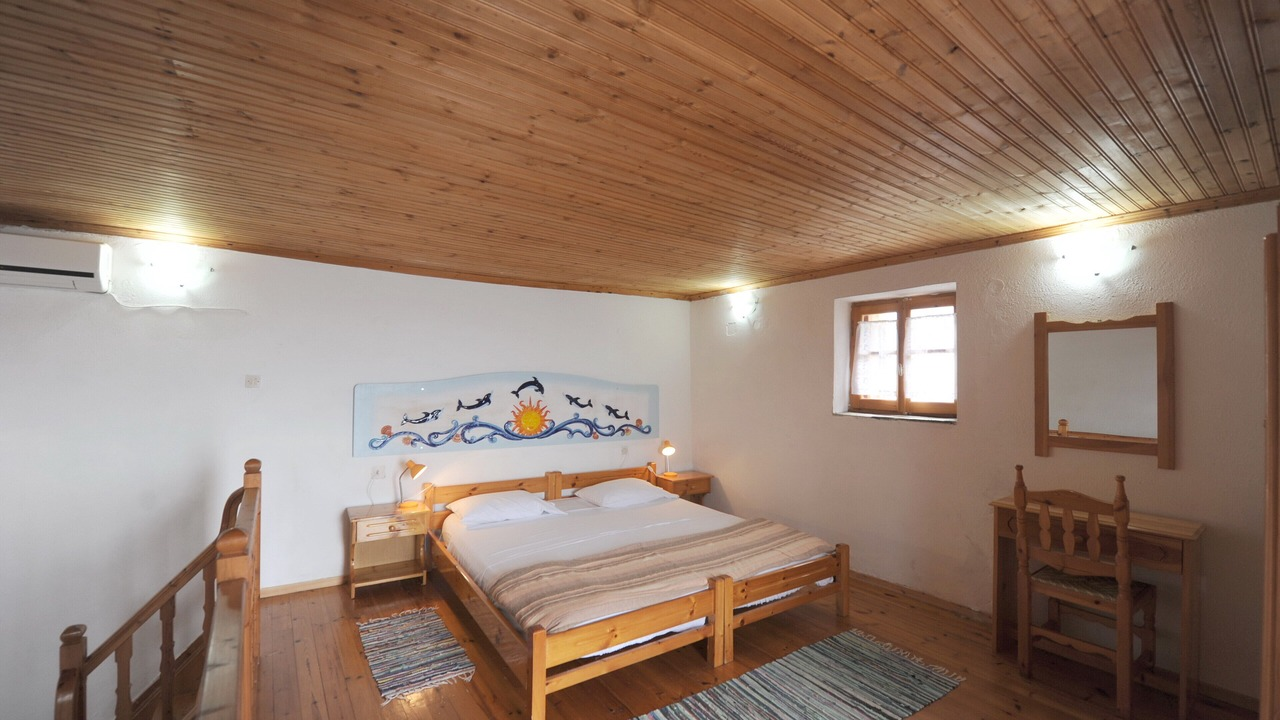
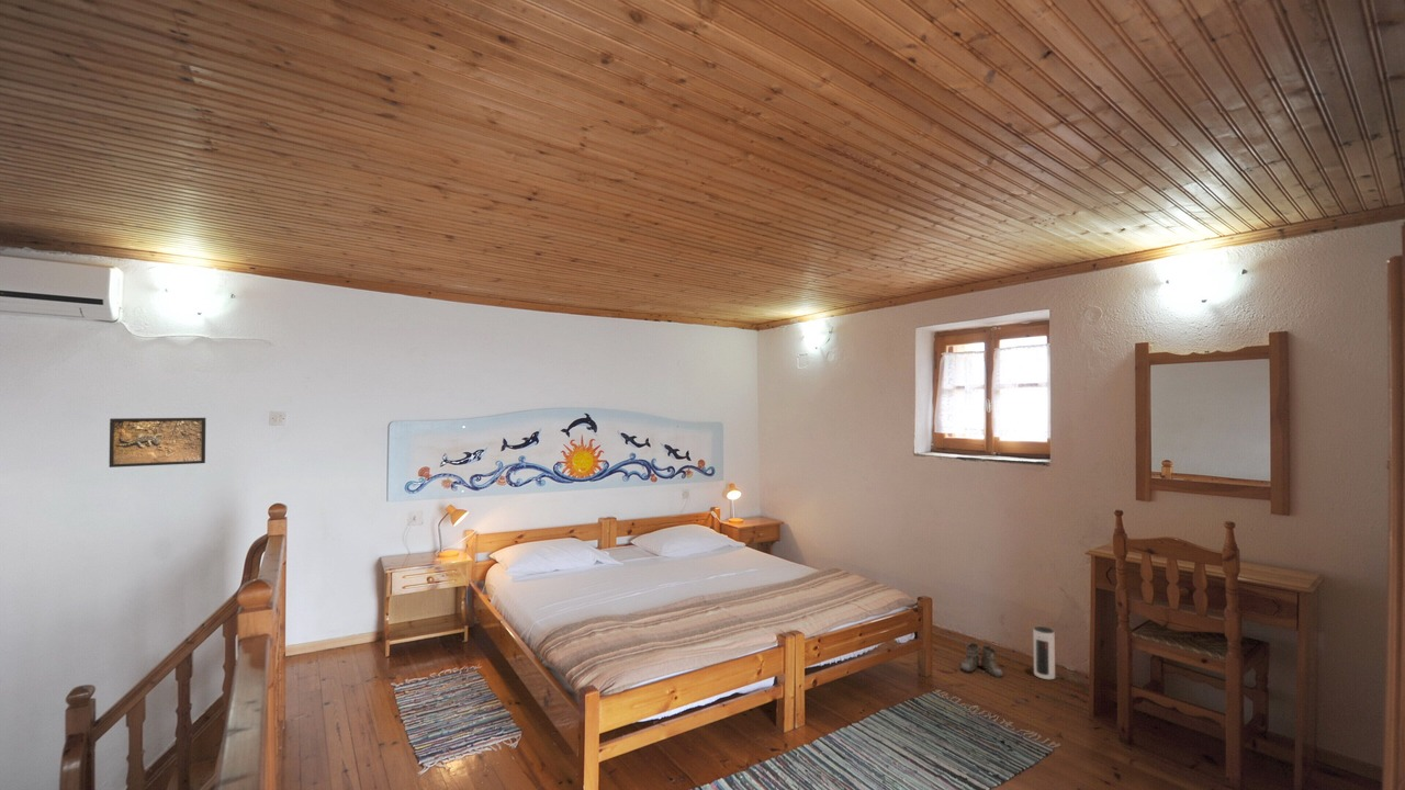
+ speaker (1044, 652)
+ boots (978, 658)
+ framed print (159, 441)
